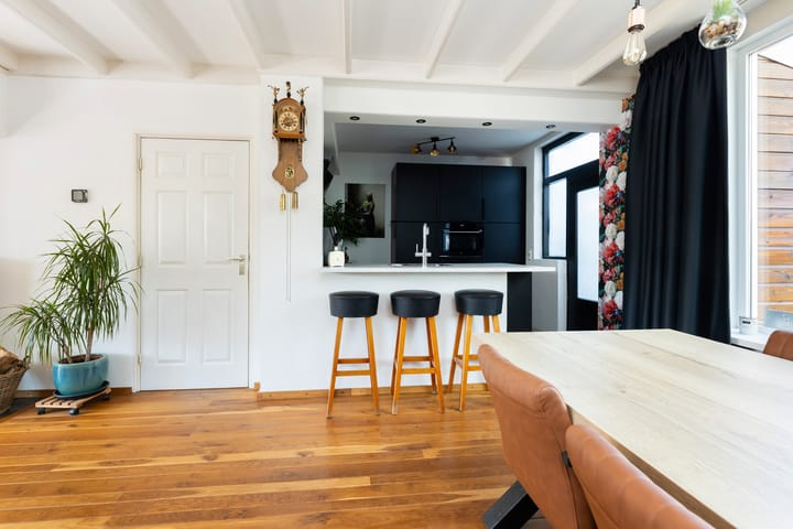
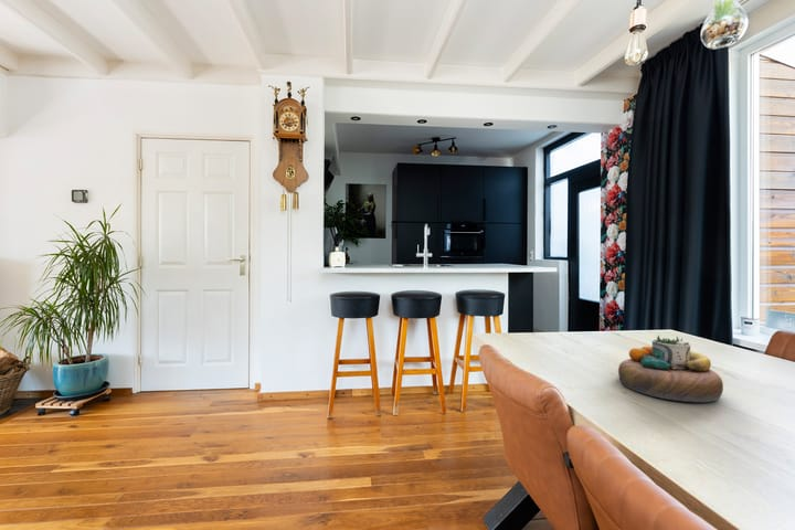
+ decorative bowl (667, 361)
